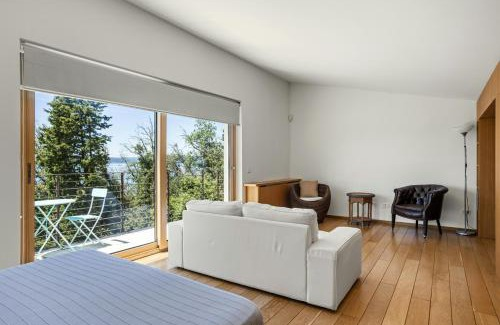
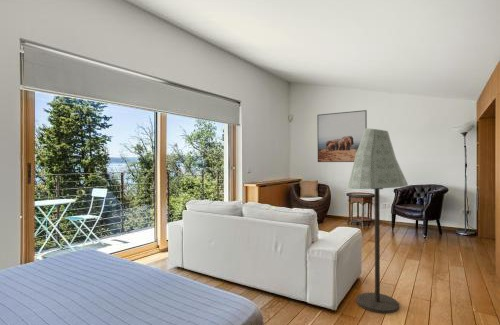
+ floor lamp (377, 216)
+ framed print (341, 137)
